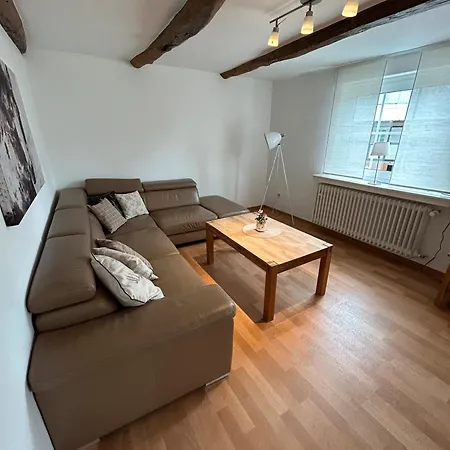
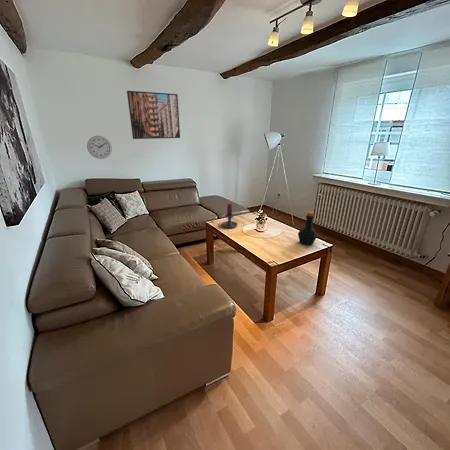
+ bottle (308, 227)
+ wall clock (99, 147)
+ candle holder (227, 215)
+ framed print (155, 116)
